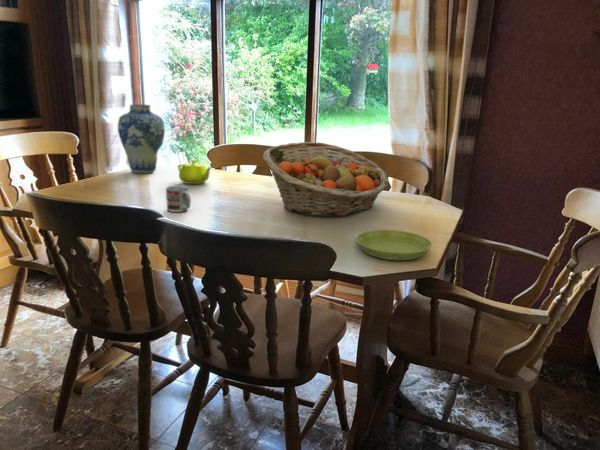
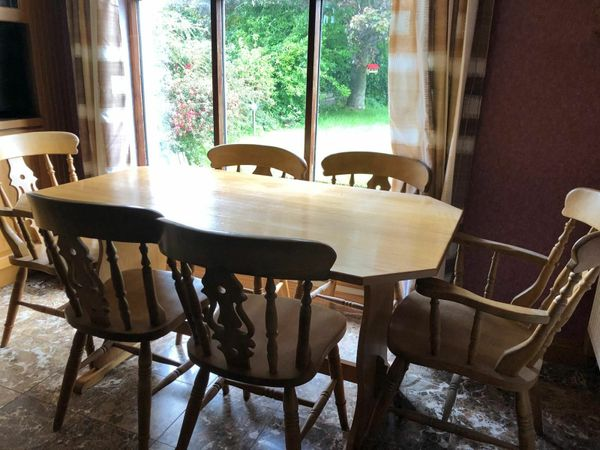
- fruit basket (326, 176)
- cup (179, 199)
- teapot (195, 171)
- vase (142, 139)
- saucer (393, 245)
